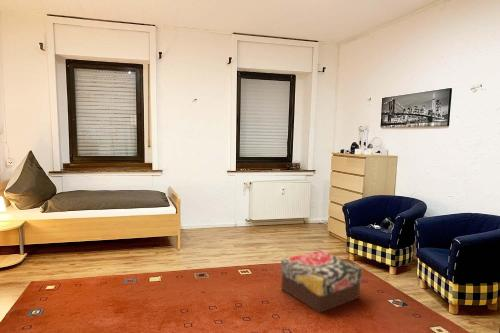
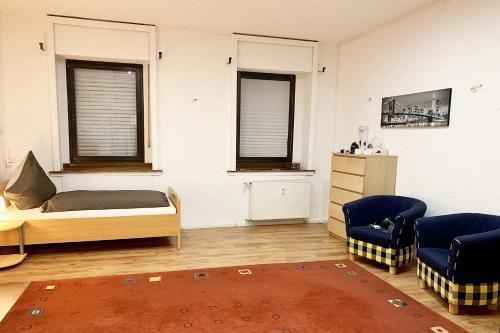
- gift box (320, 278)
